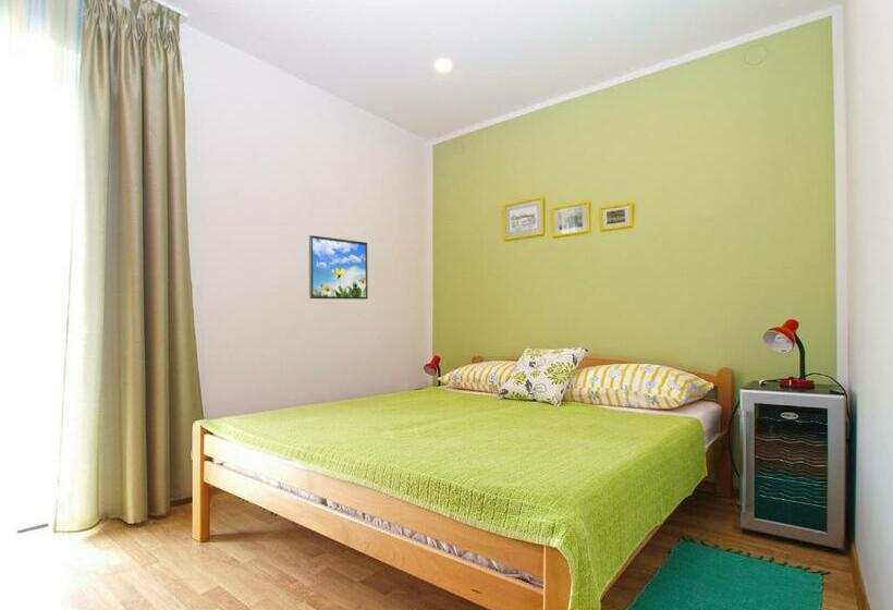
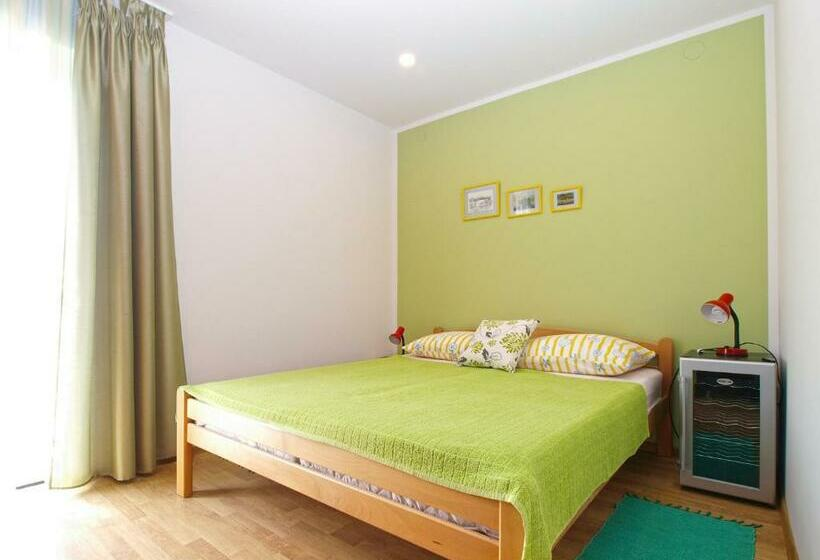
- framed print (340, 268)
